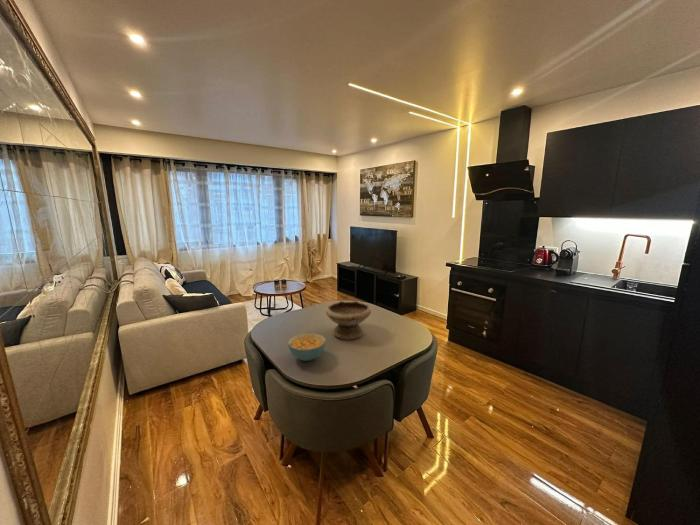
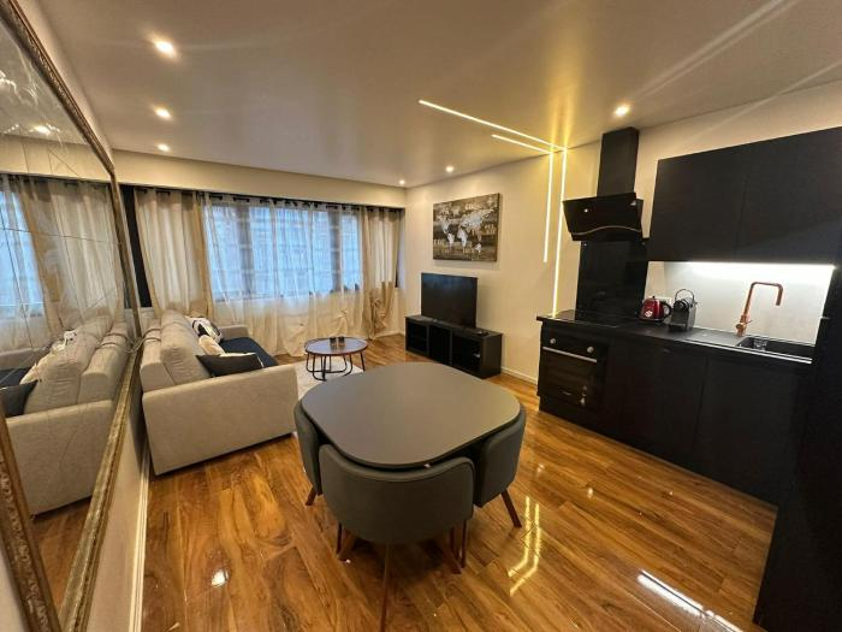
- cereal bowl (307, 349)
- bowl (348, 318)
